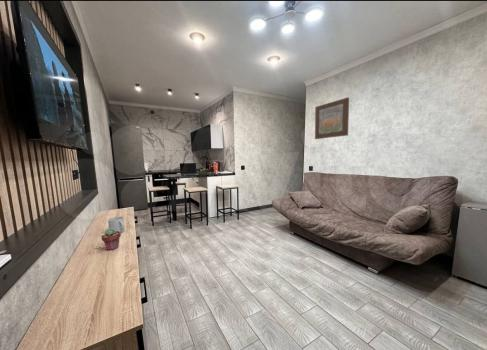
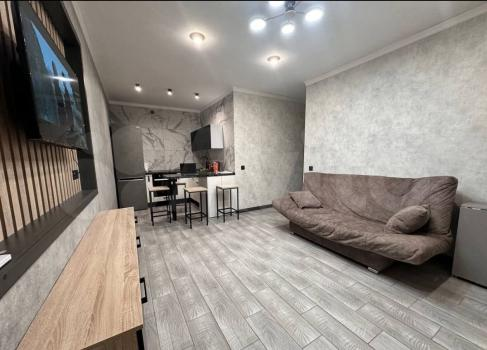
- wall art (330, 120)
- mug (116, 225)
- potted succulent (111, 238)
